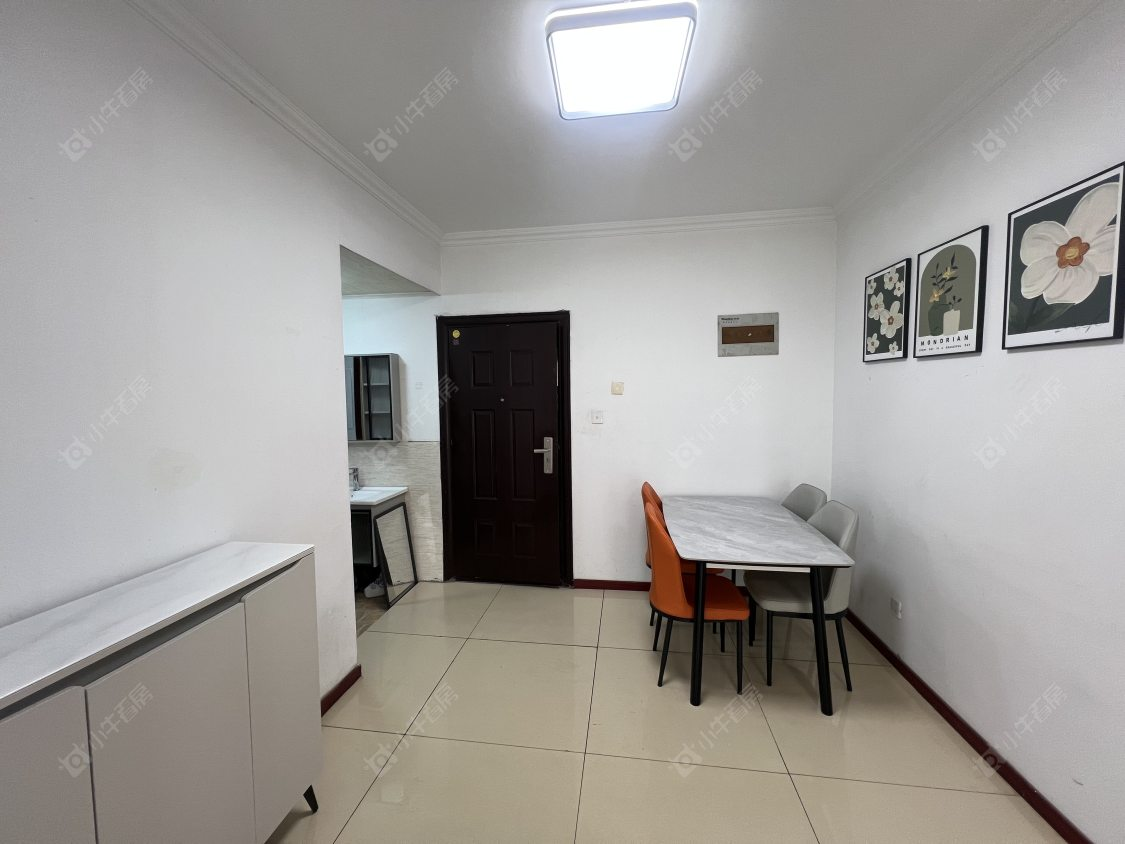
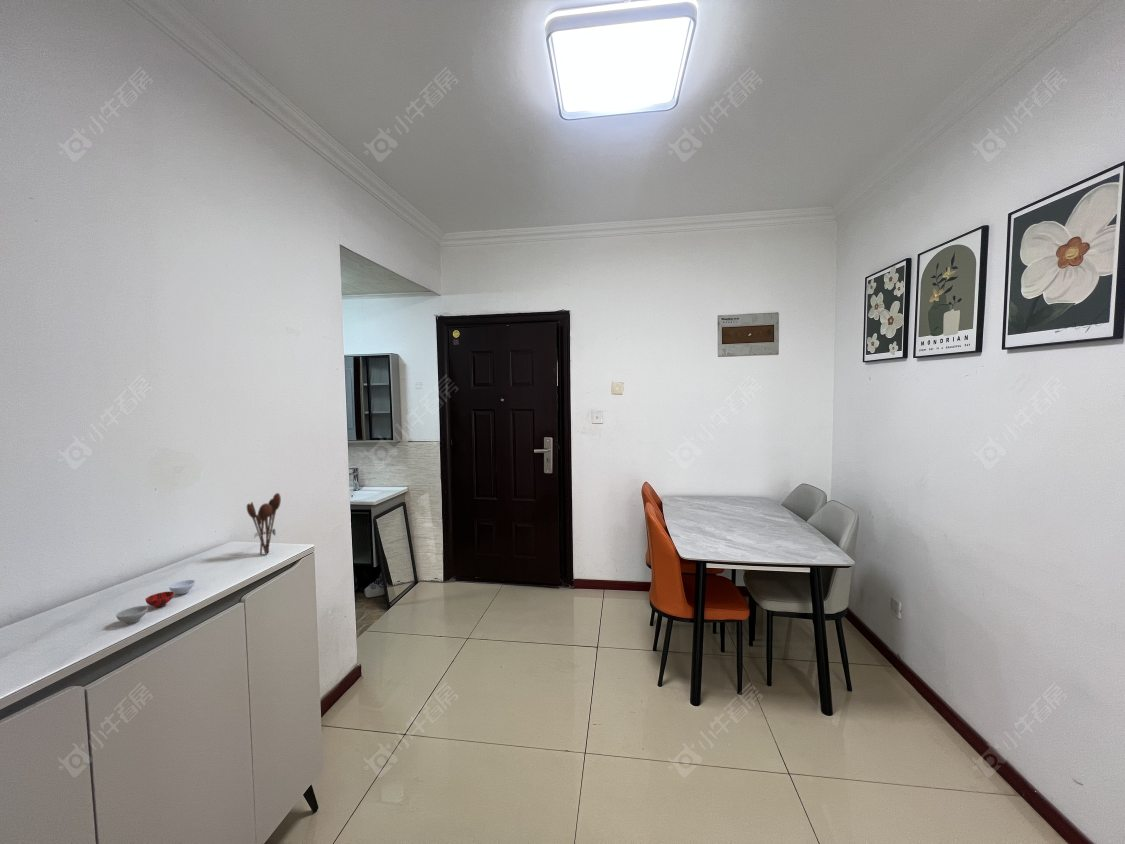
+ bowl (159, 601)
+ utensil holder (266, 524)
